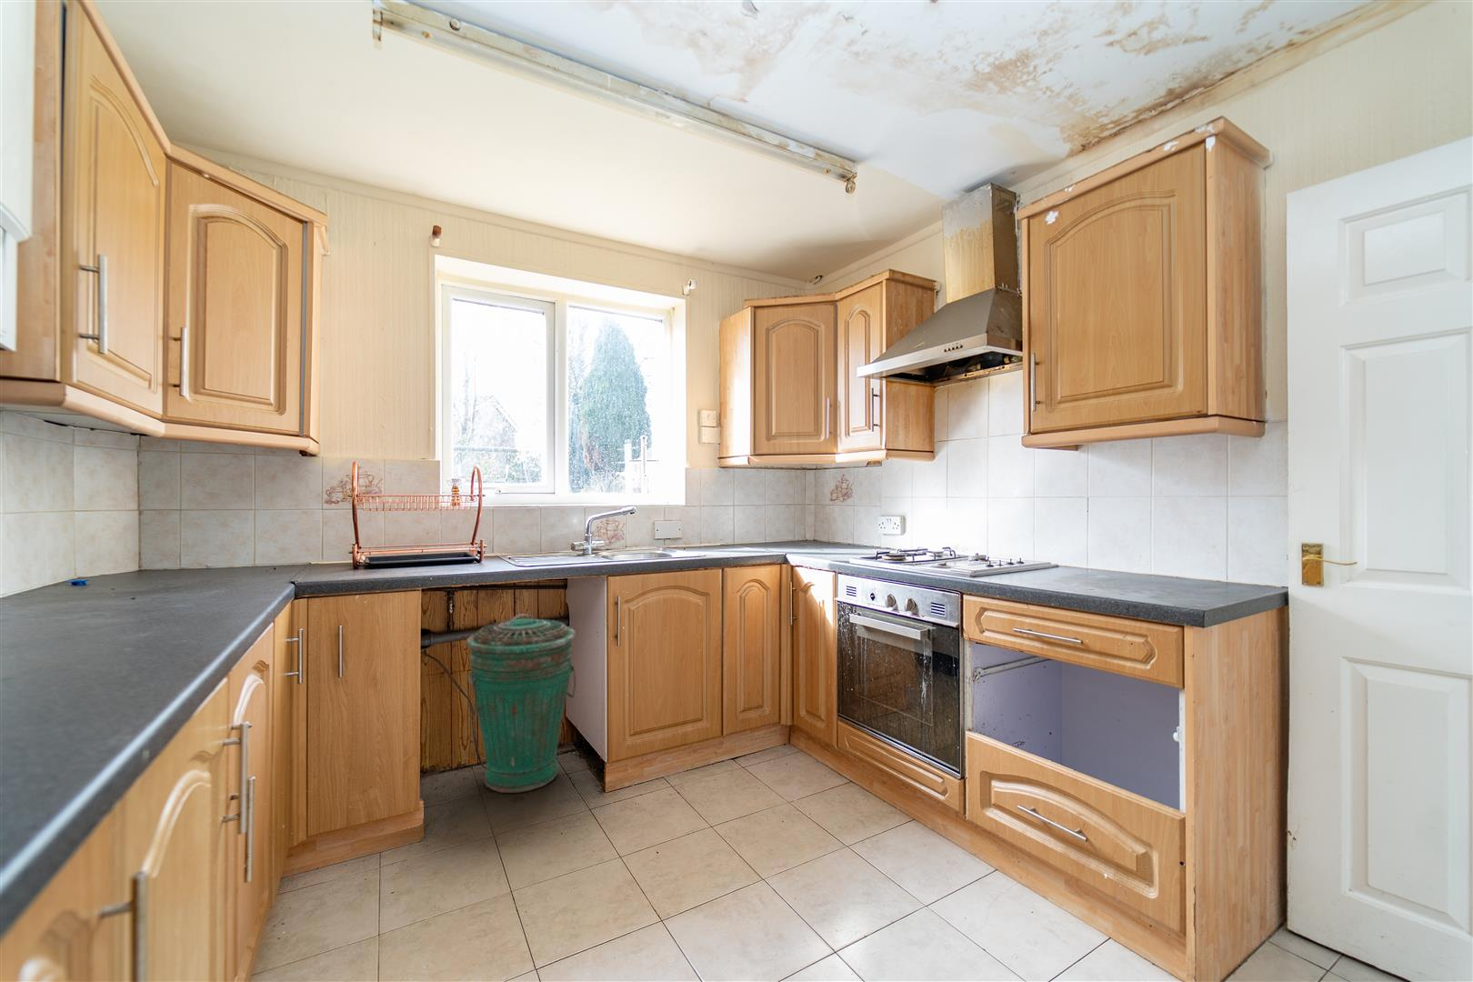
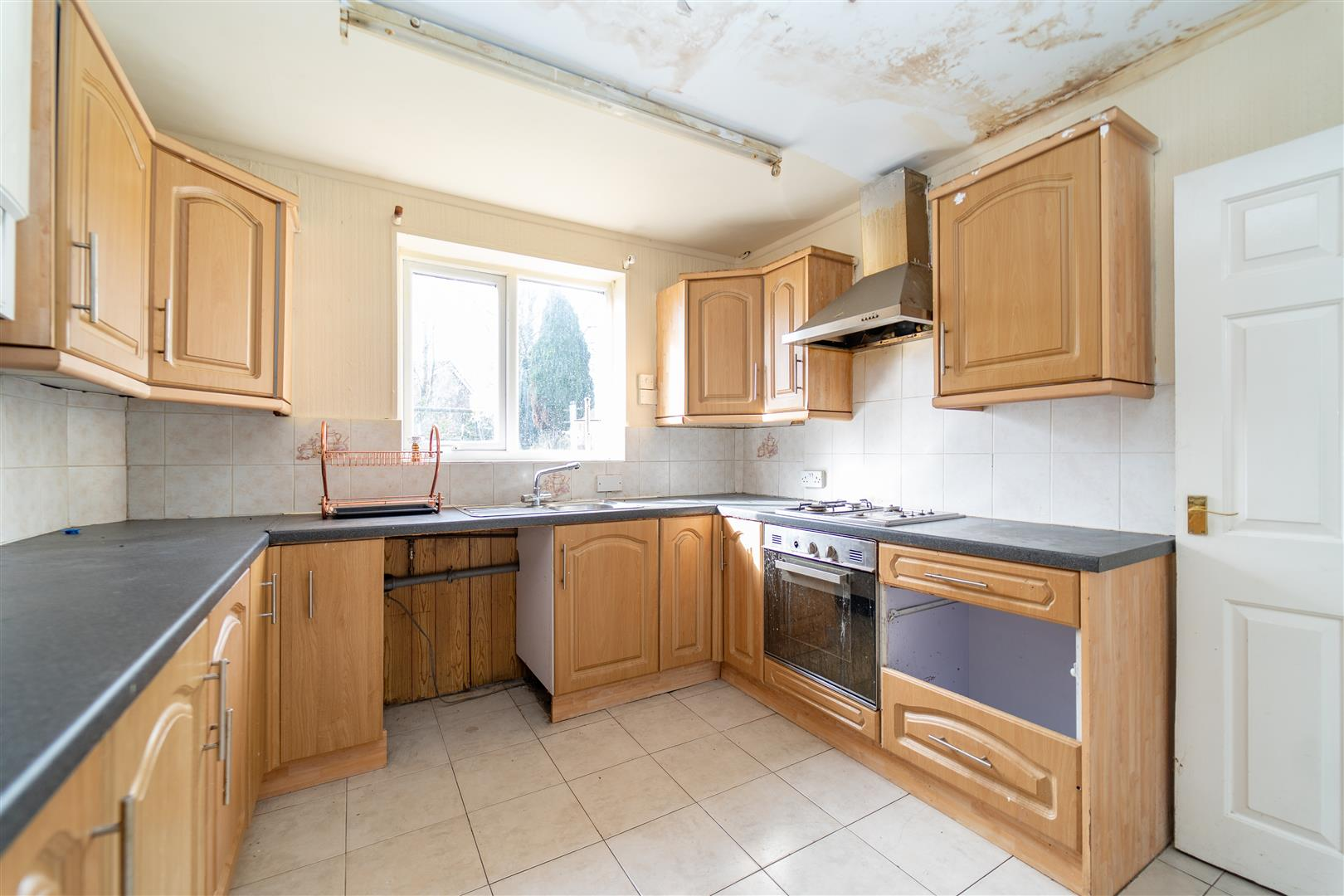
- trash can (522, 696)
